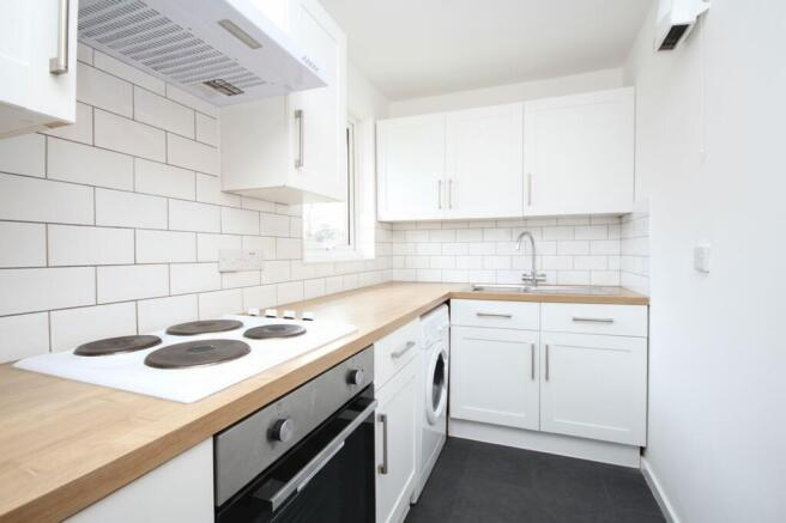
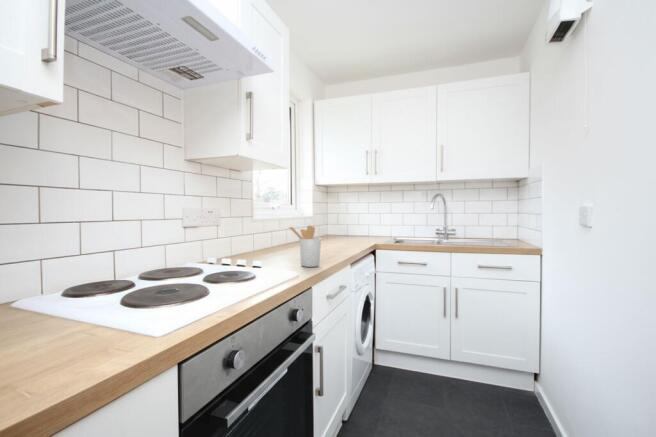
+ utensil holder (304, 245)
